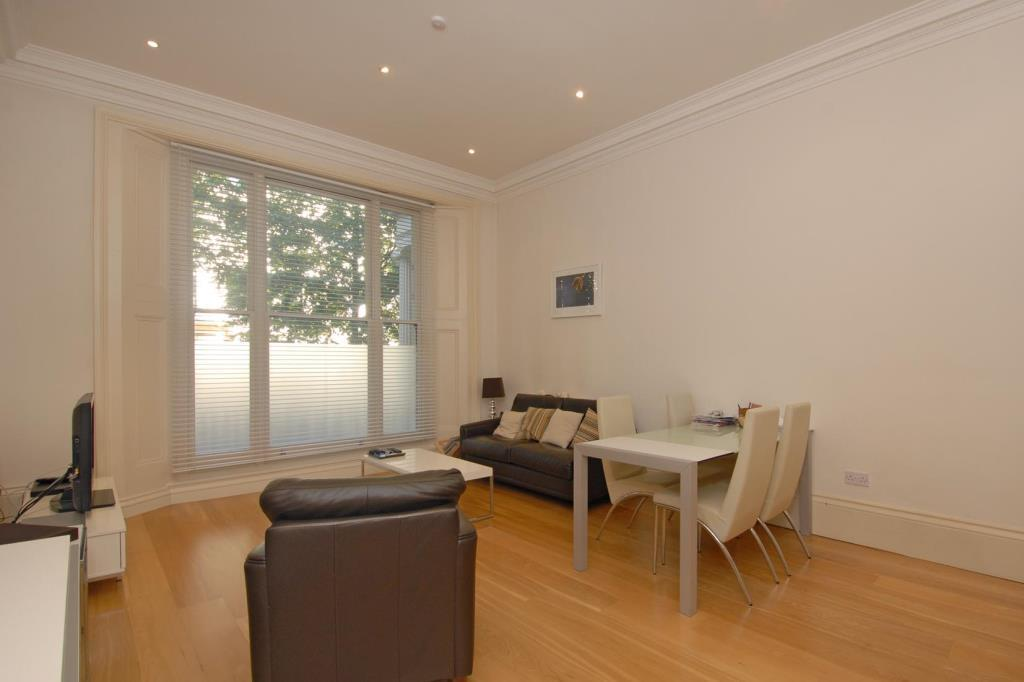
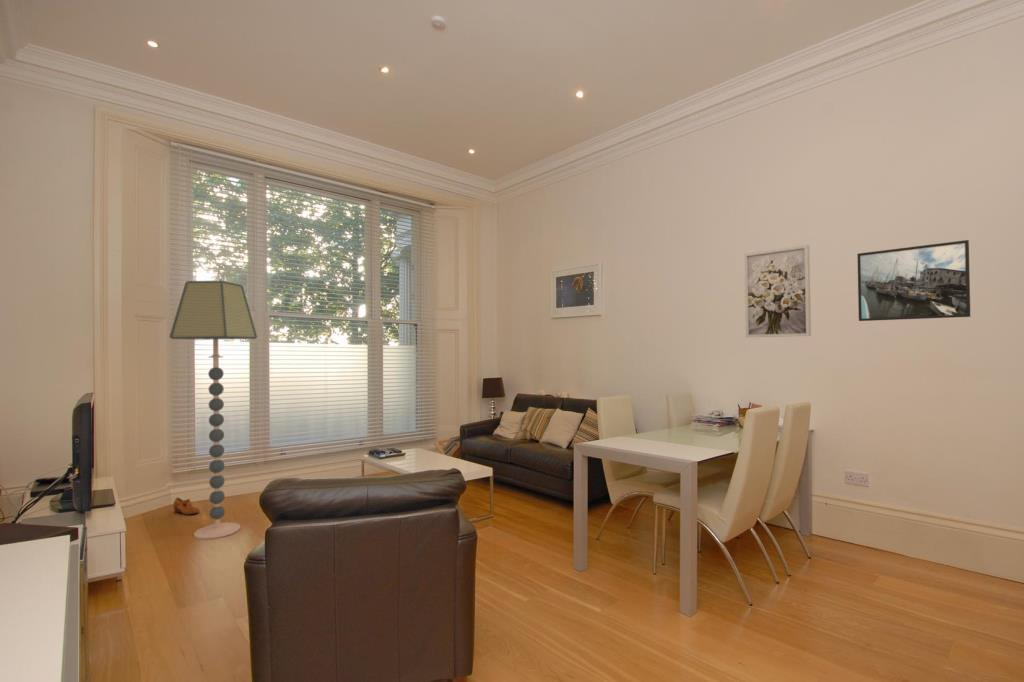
+ wall art (776, 293)
+ floor lamp (216, 406)
+ shoe (186, 505)
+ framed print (910, 283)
